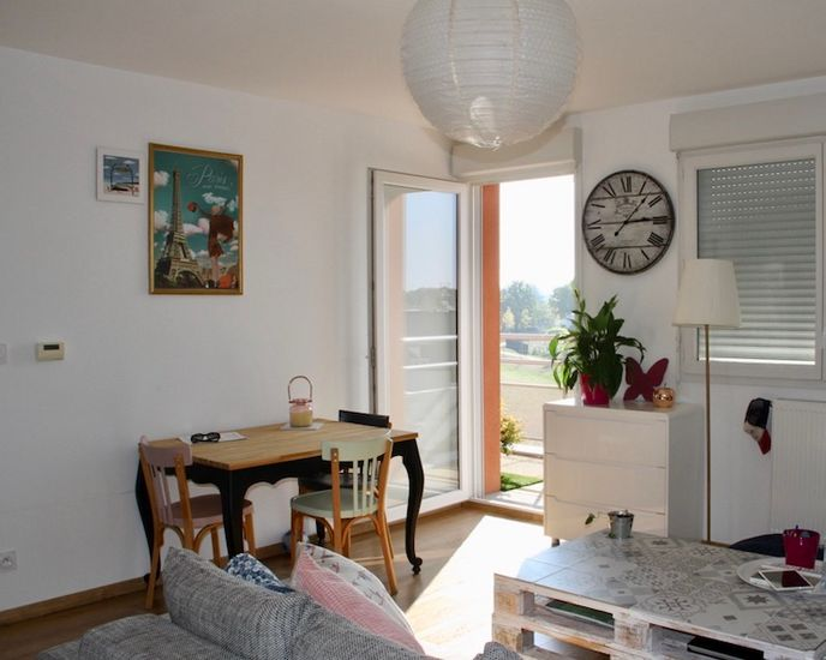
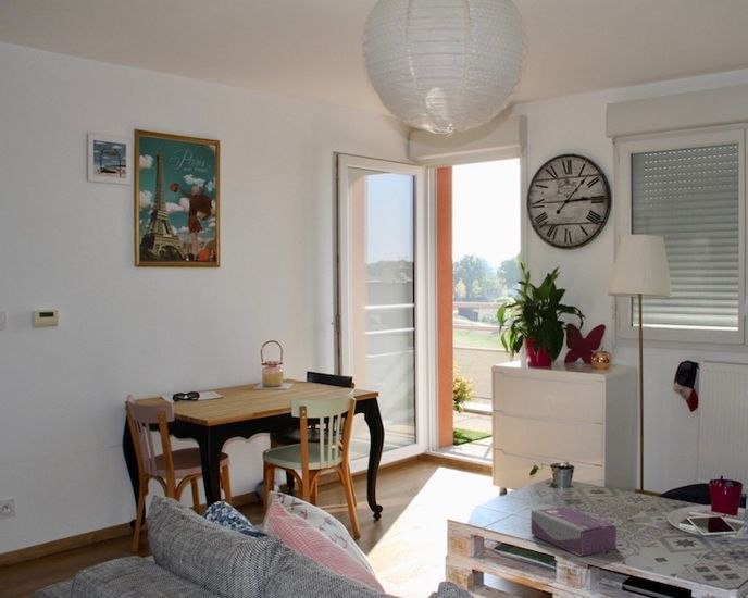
+ tissue box (572, 528)
